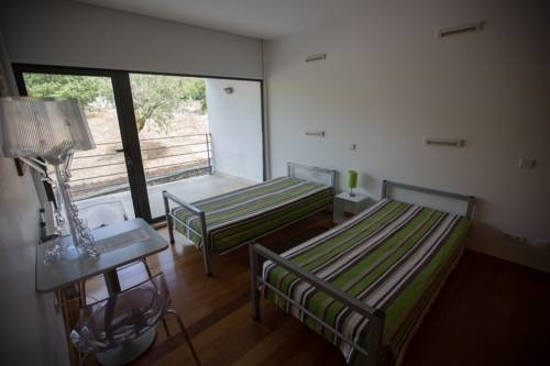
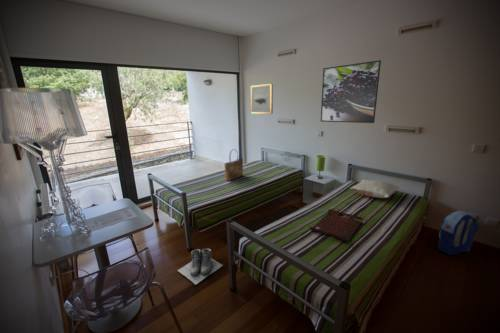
+ wall art (261, 99)
+ tote bag (233, 163)
+ boots (199, 260)
+ serving tray (336, 224)
+ pillow (374, 188)
+ backpack (457, 231)
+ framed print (347, 94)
